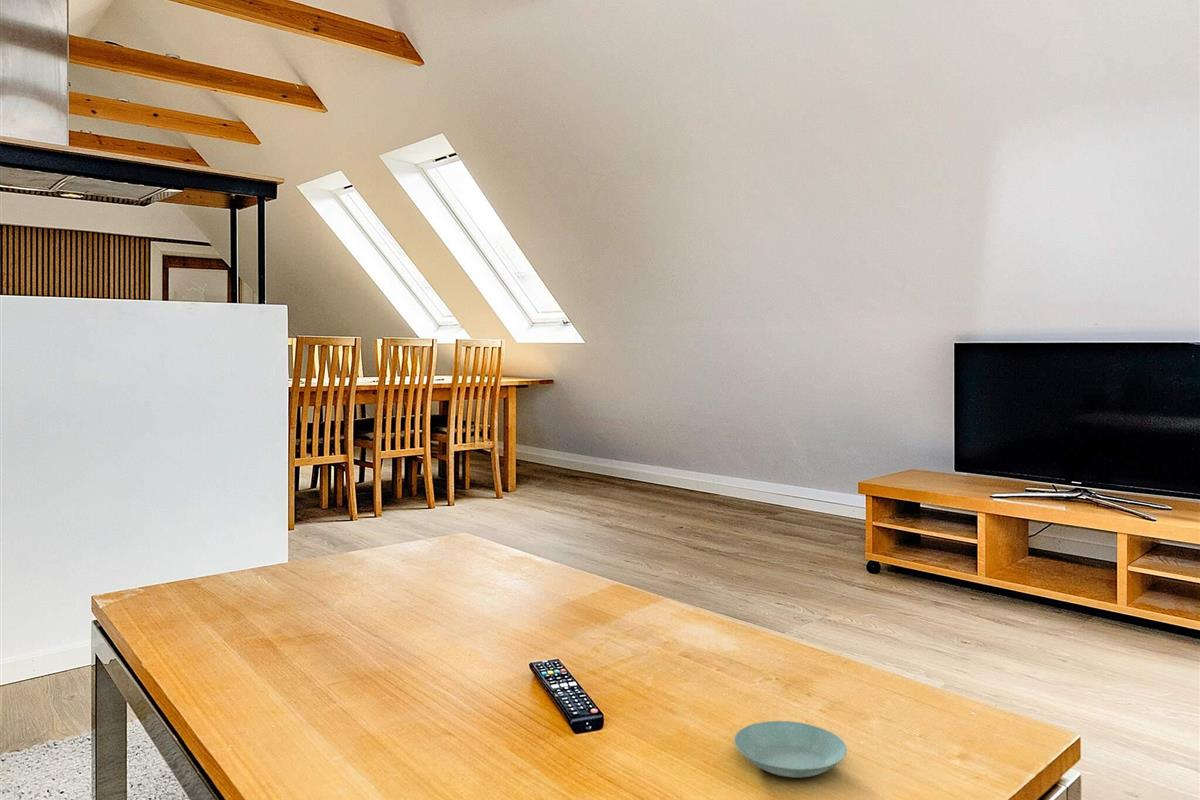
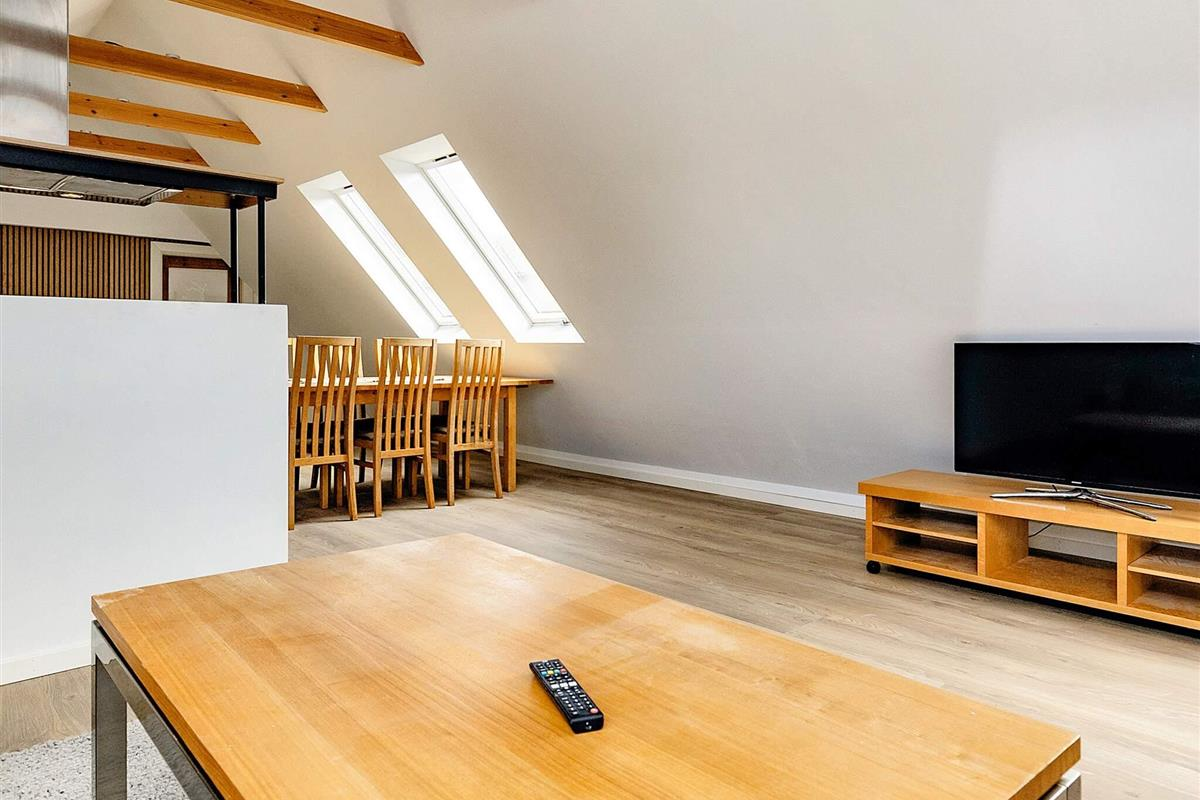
- saucer (789, 752)
